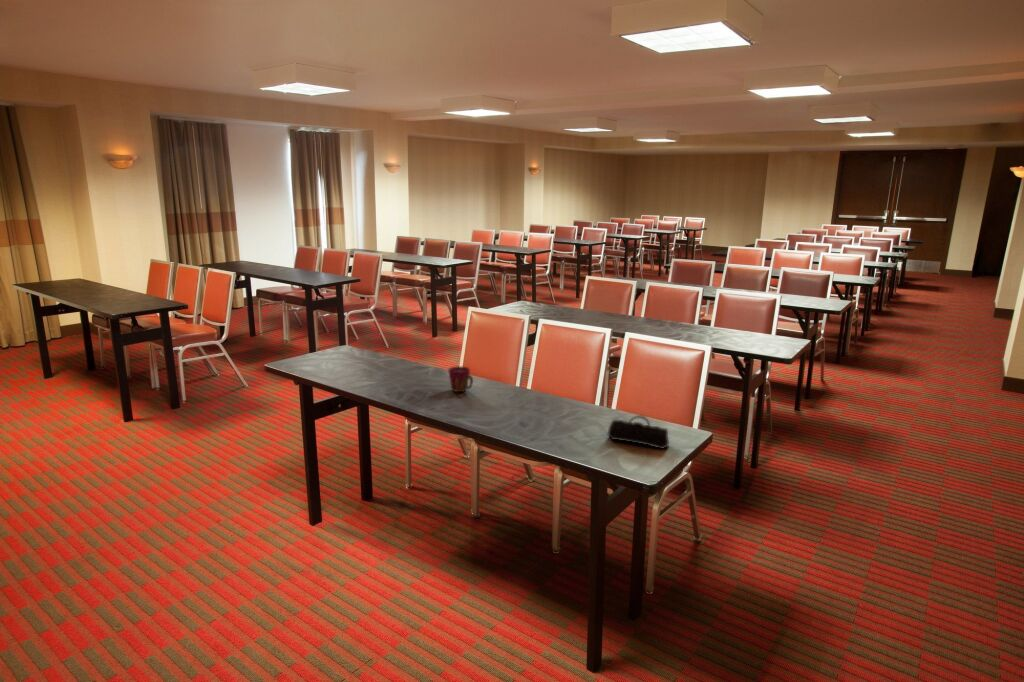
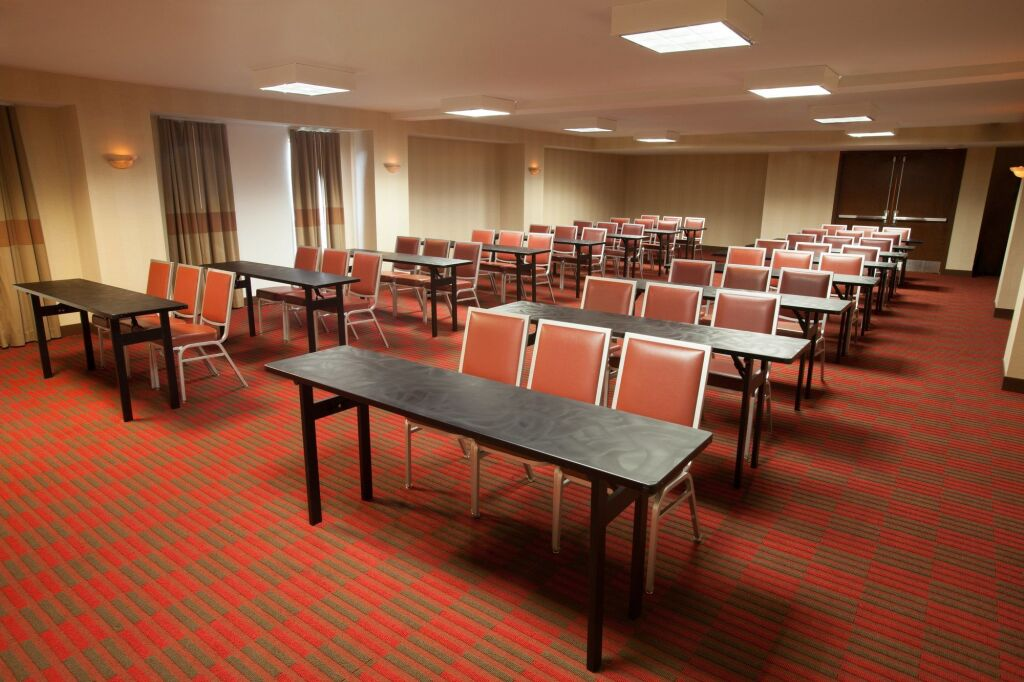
- cup (461, 380)
- pencil case (638, 428)
